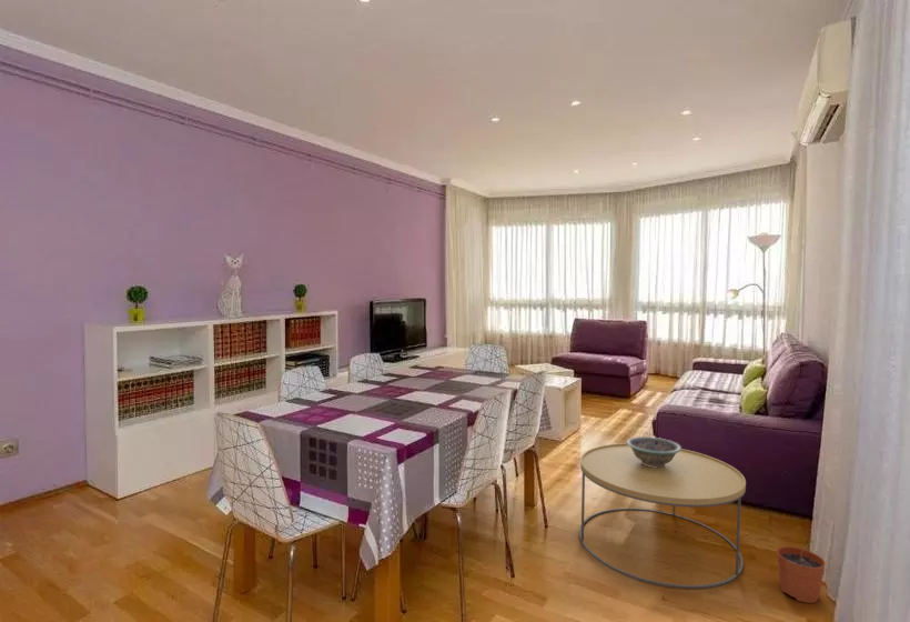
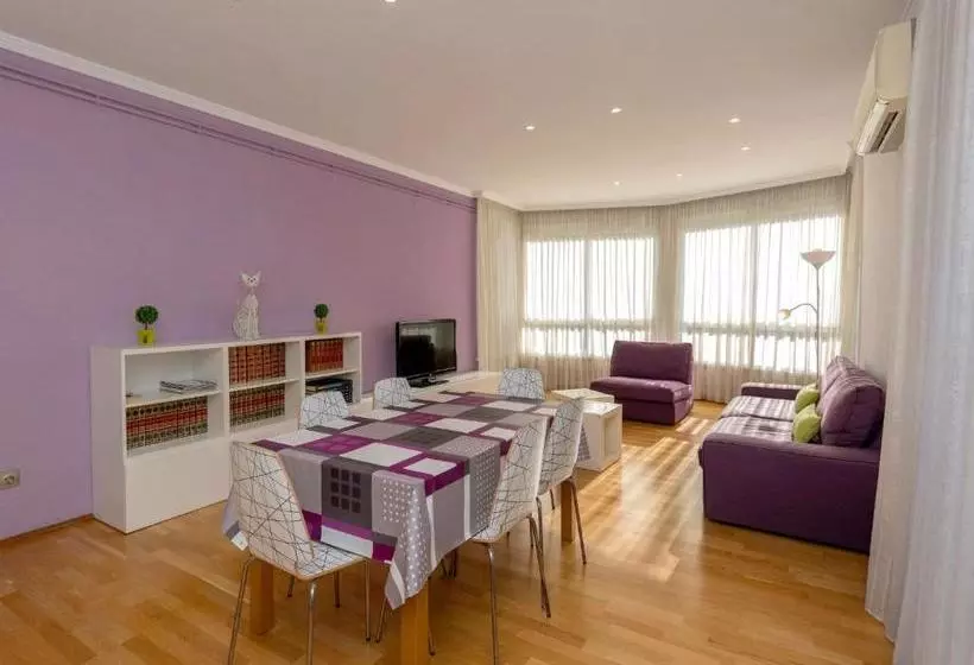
- decorative bowl (653, 451)
- plant pot (800, 565)
- coffee table (657, 503)
